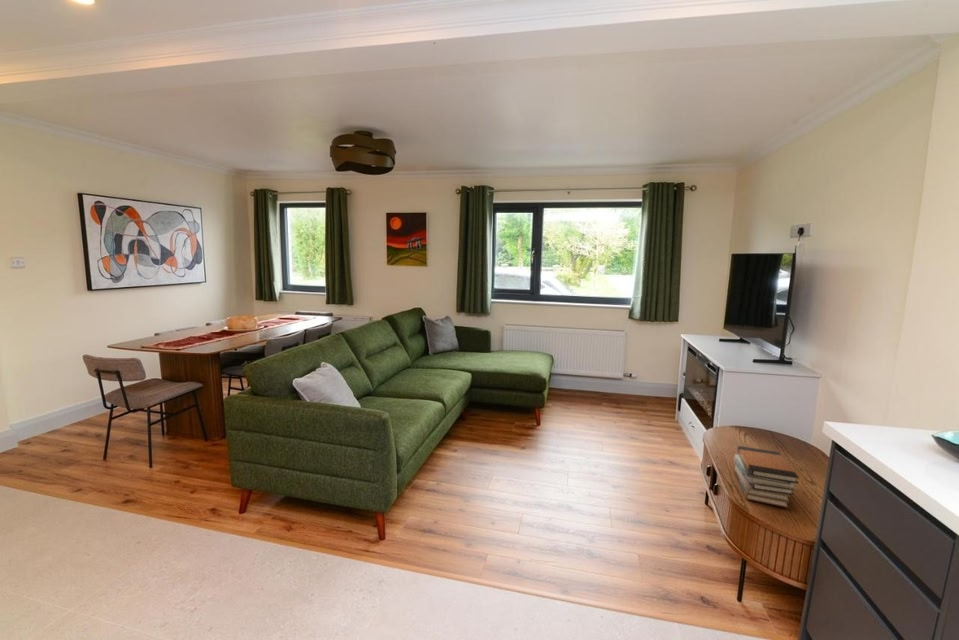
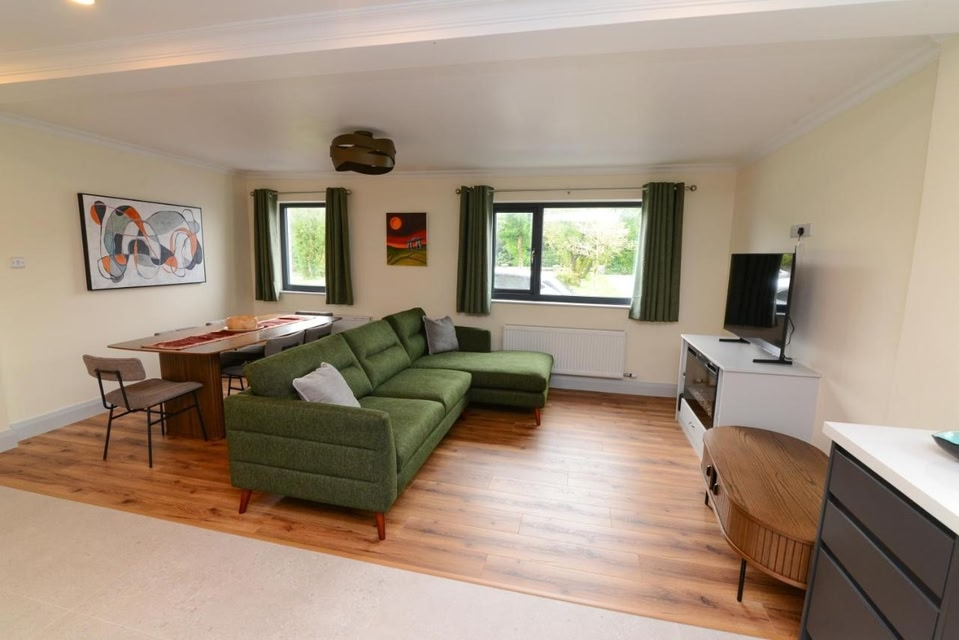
- book stack (763, 474)
